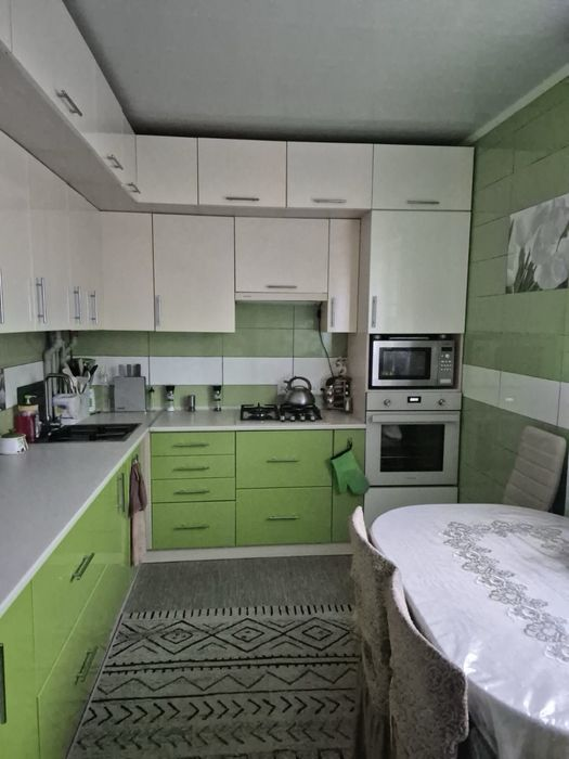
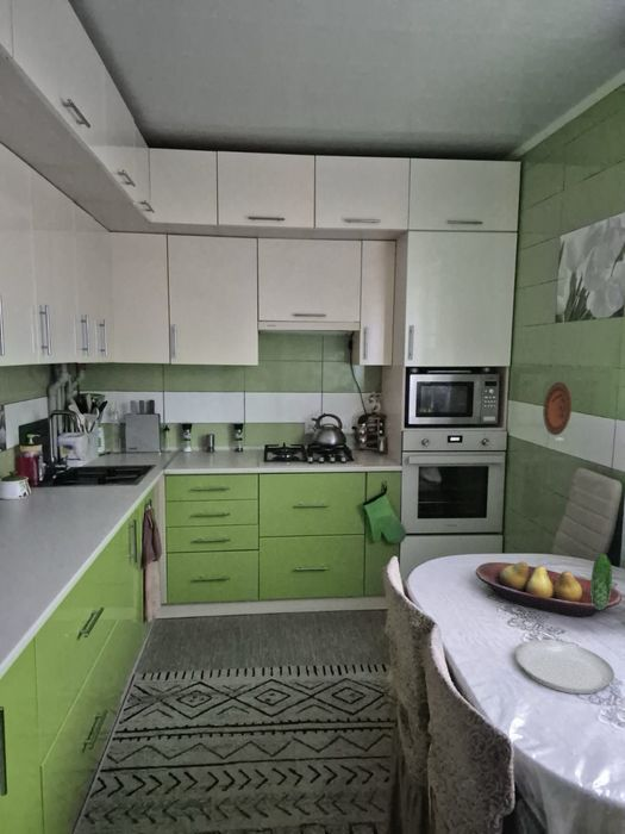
+ plate (561, 641)
+ decorative plate (557, 409)
+ fruit bowl (544, 584)
